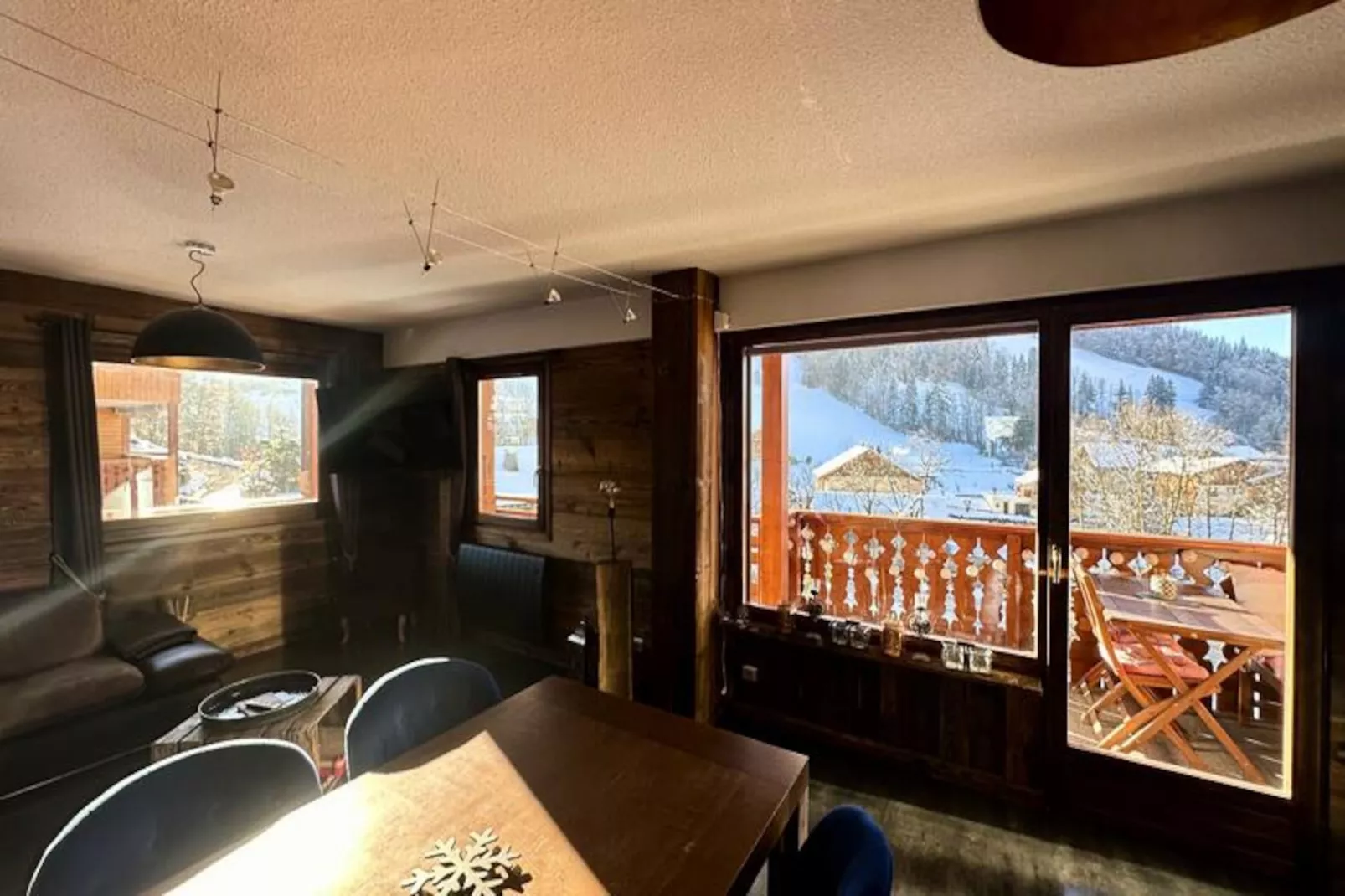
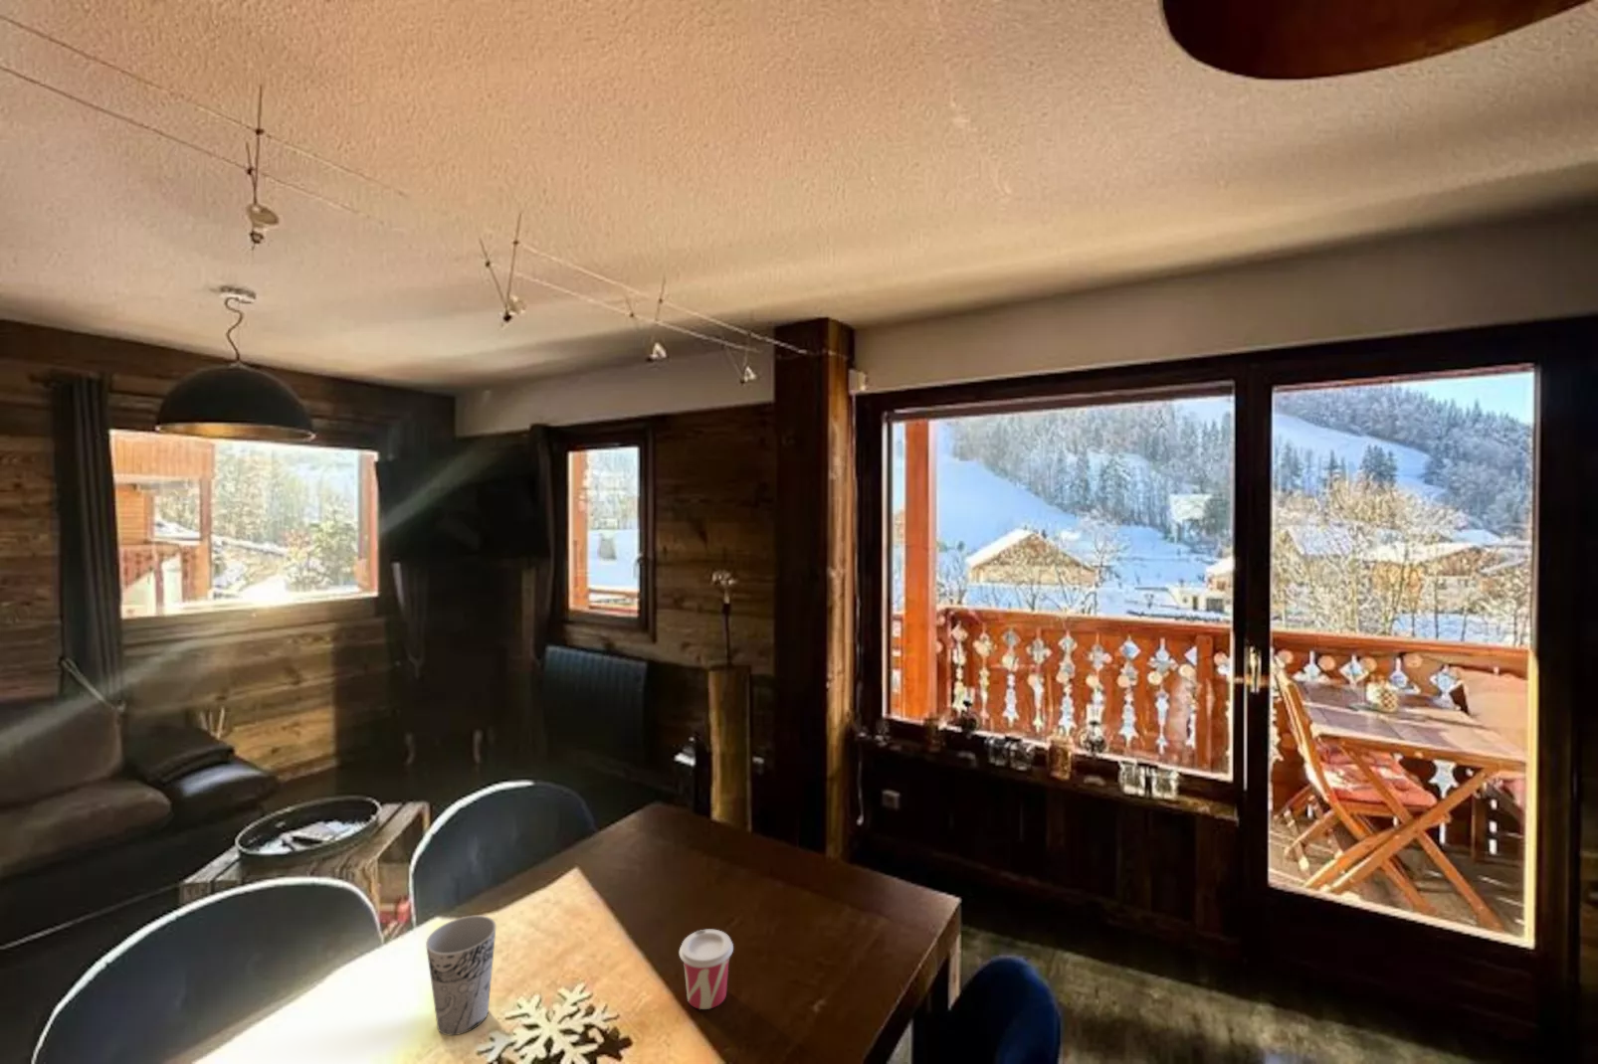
+ cup (707, 969)
+ cup (462, 975)
